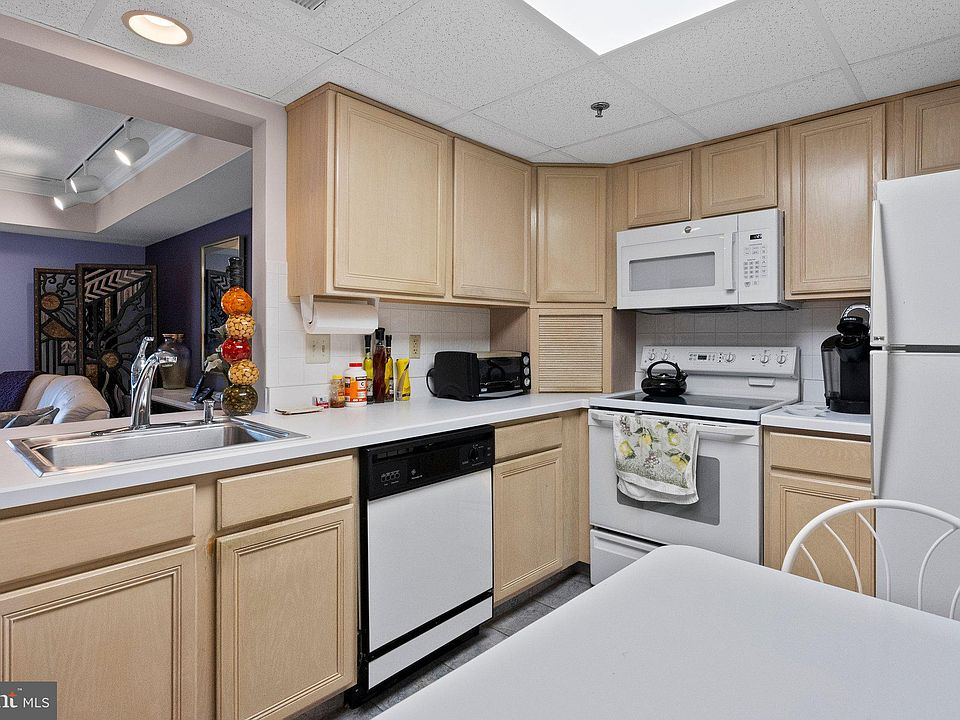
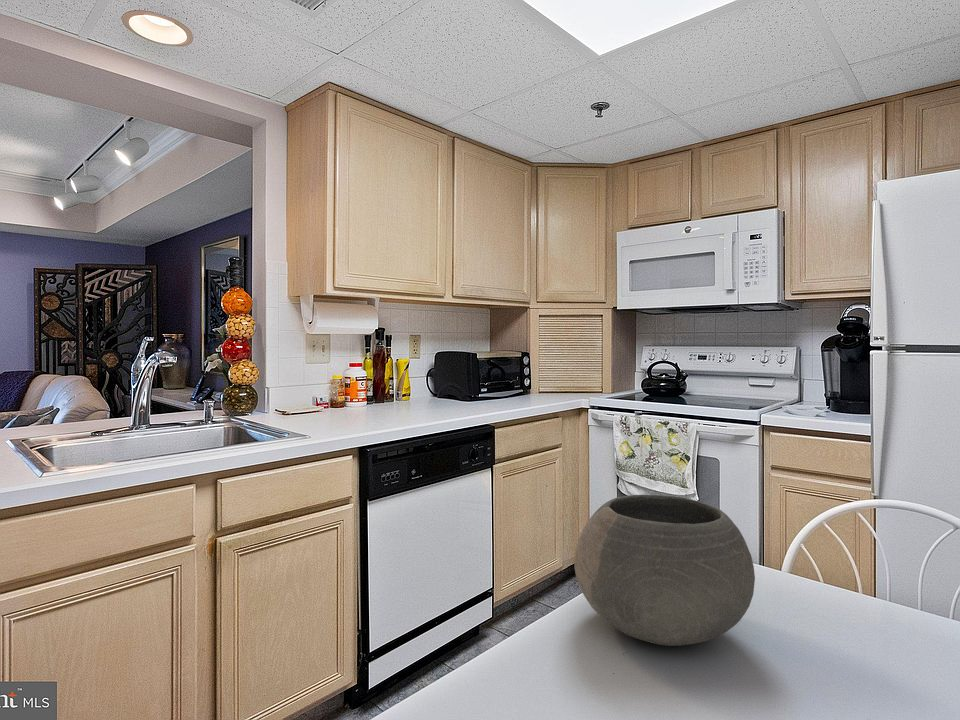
+ bowl (660, 567)
